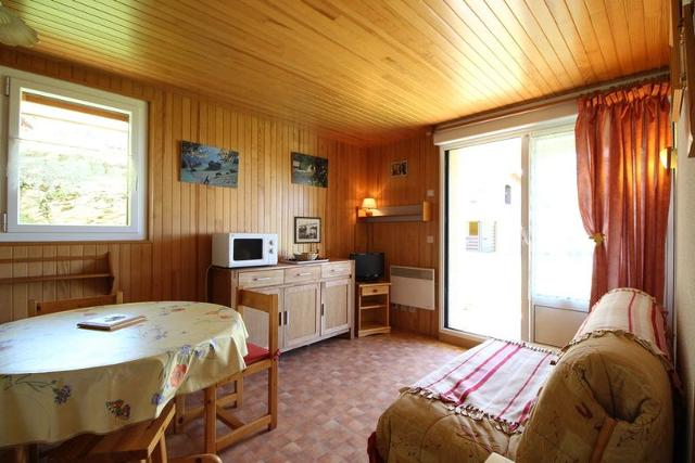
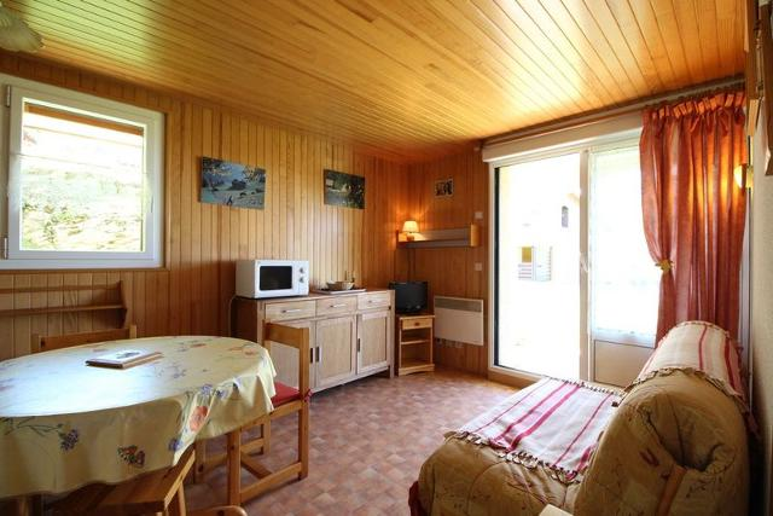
- picture frame (307, 230)
